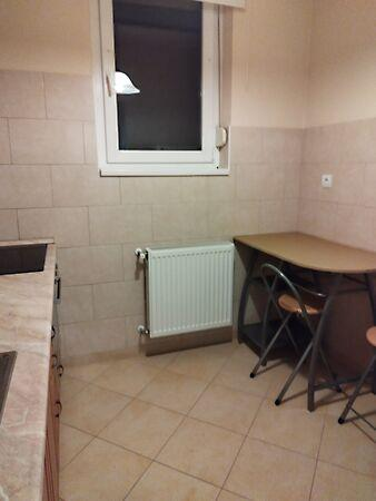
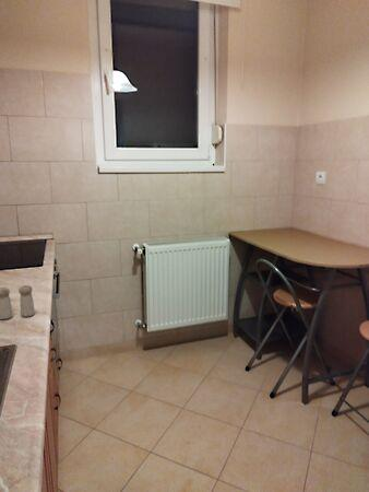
+ salt and pepper shaker (20, 301)
